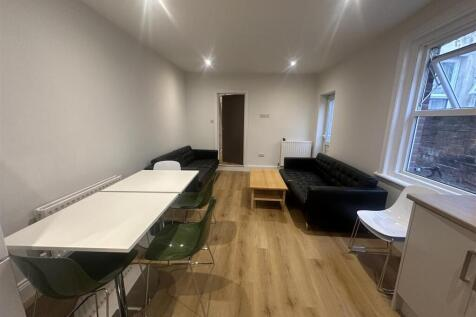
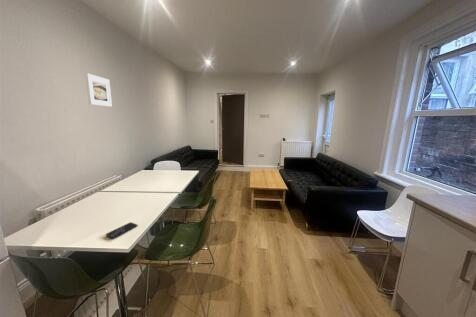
+ smartphone (122, 229)
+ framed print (99, 91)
